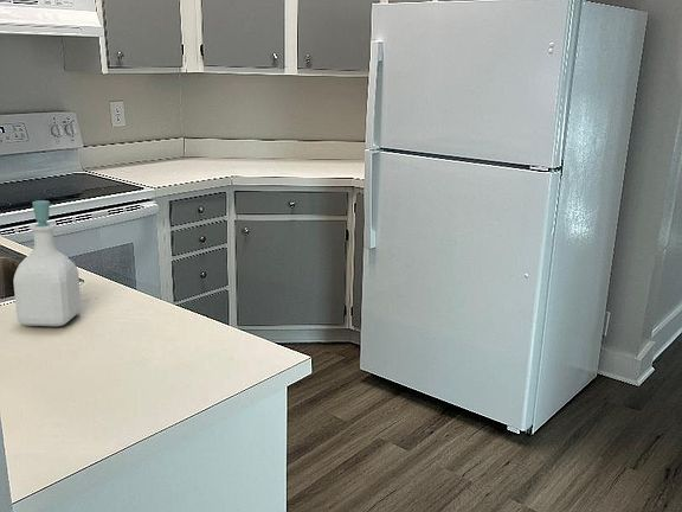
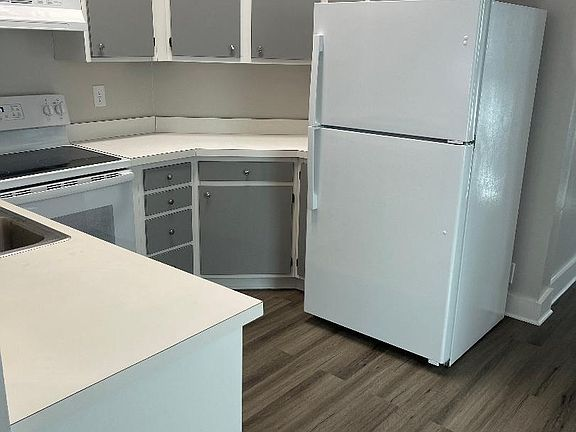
- soap bottle (45, 261)
